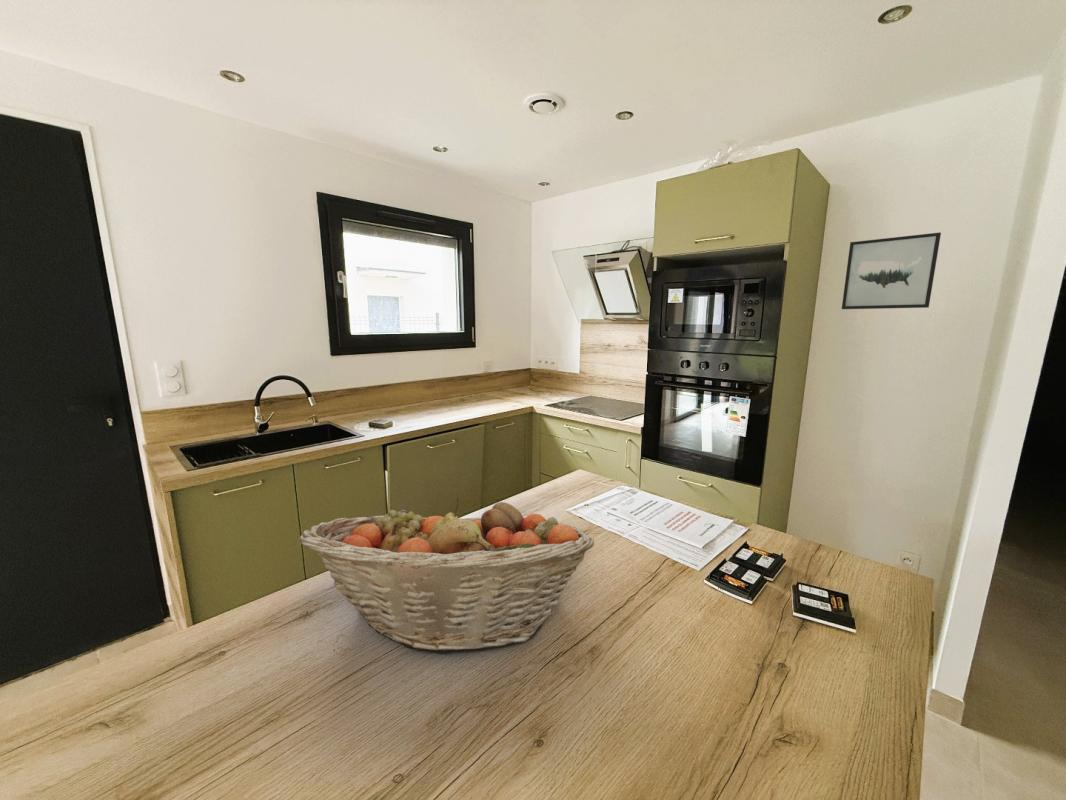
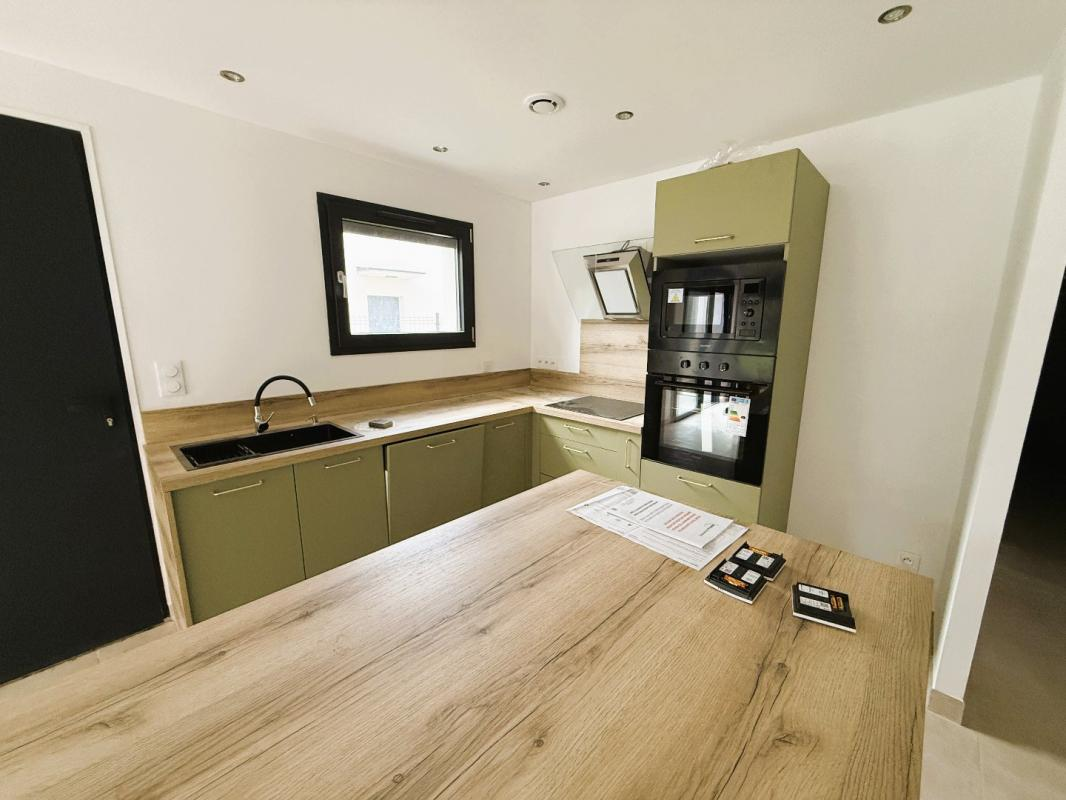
- fruit basket (453, 553)
- wall art (888, 273)
